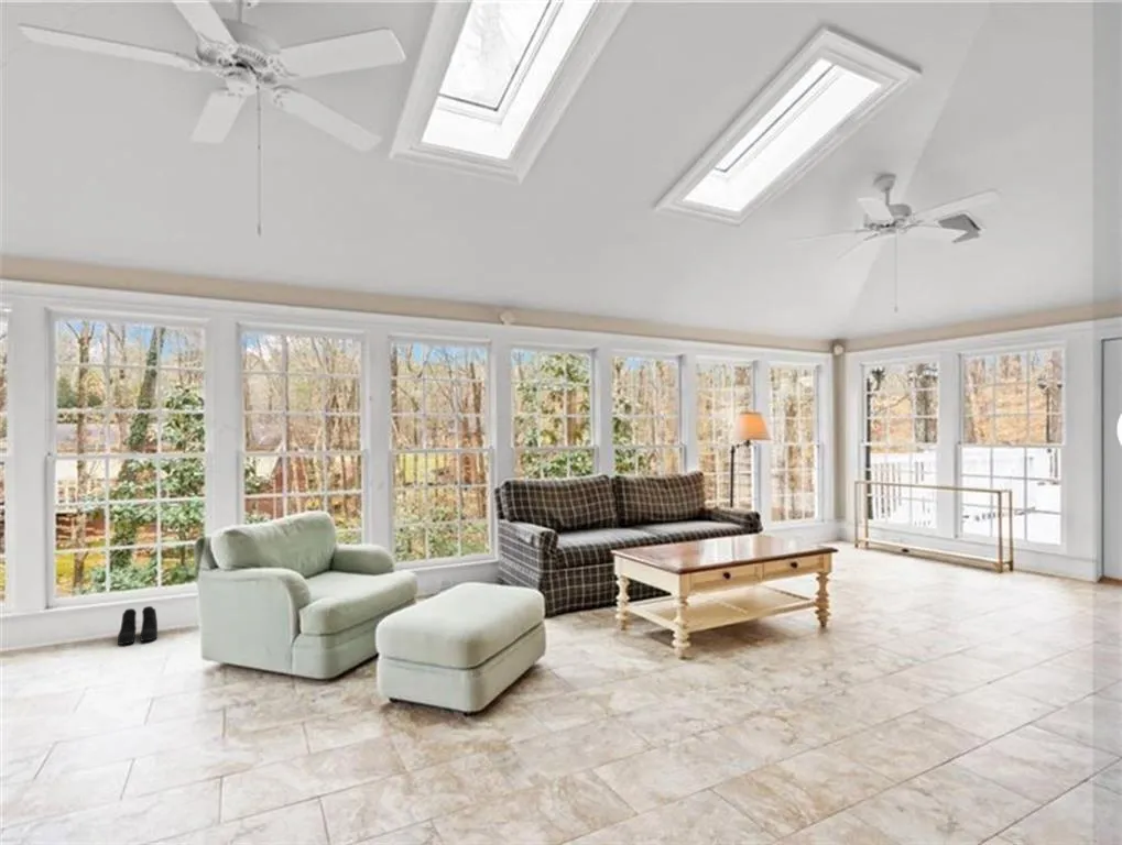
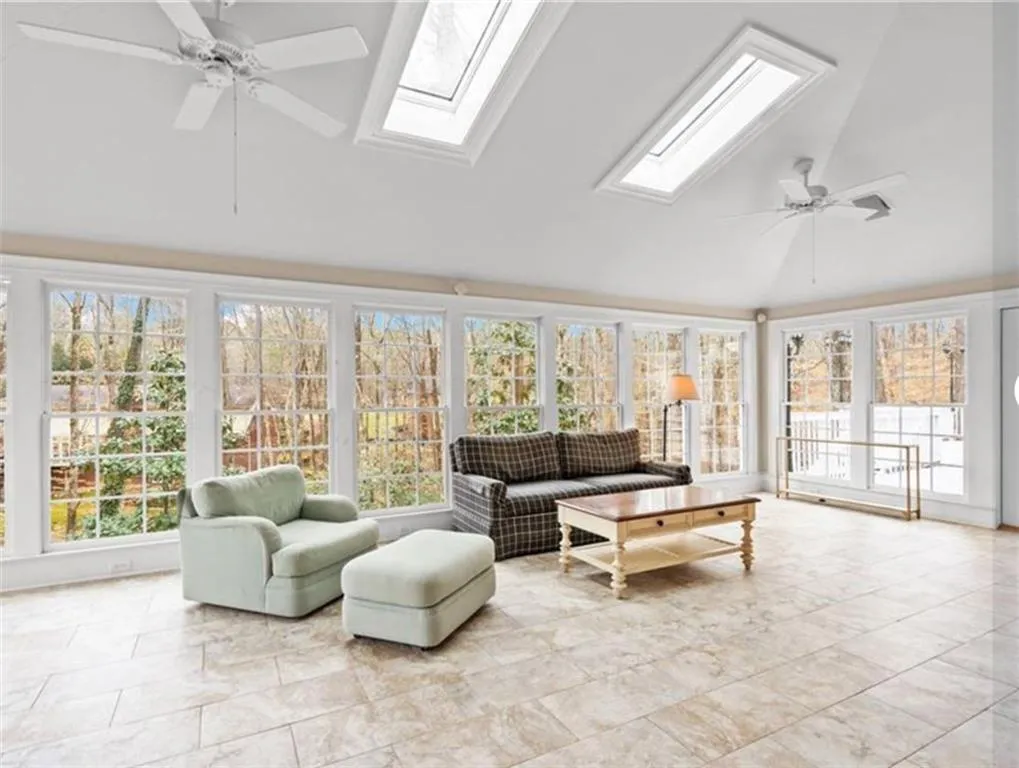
- boots (134, 624)
